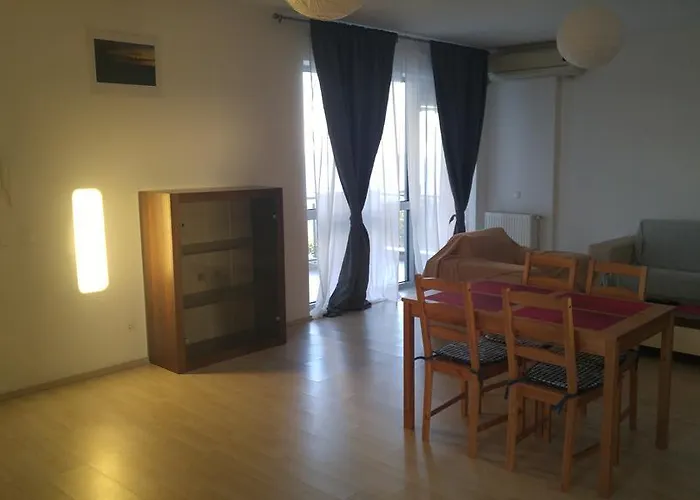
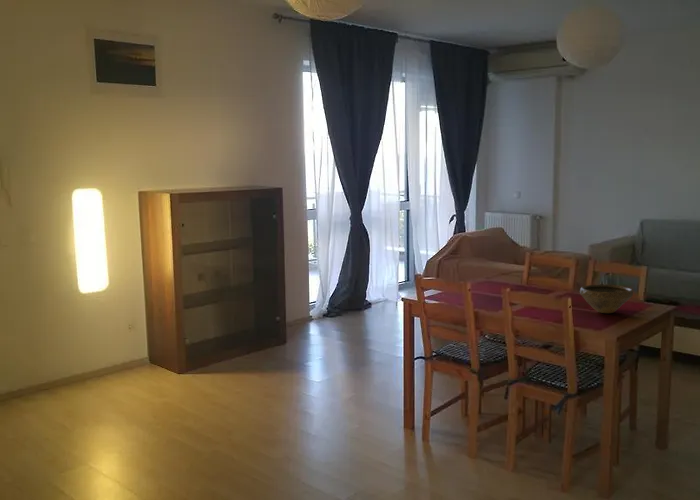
+ bowl (605, 300)
